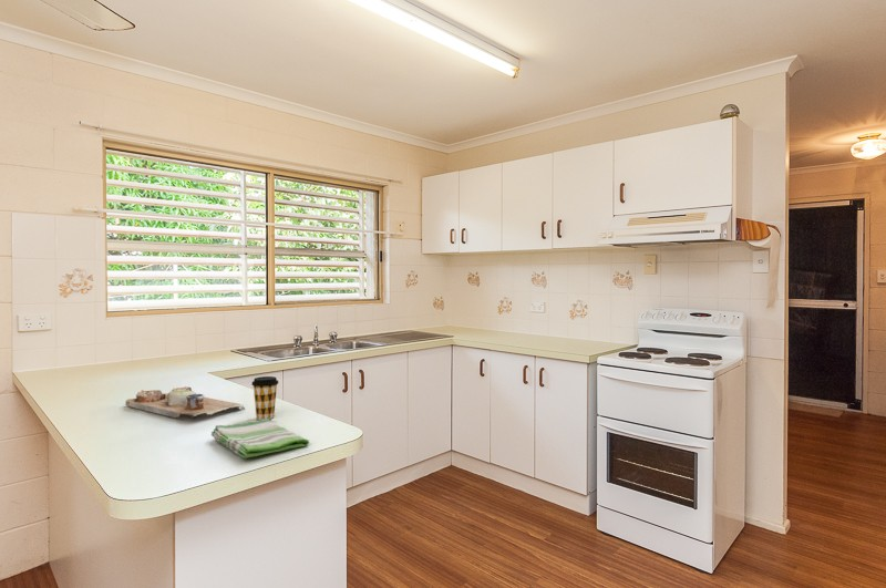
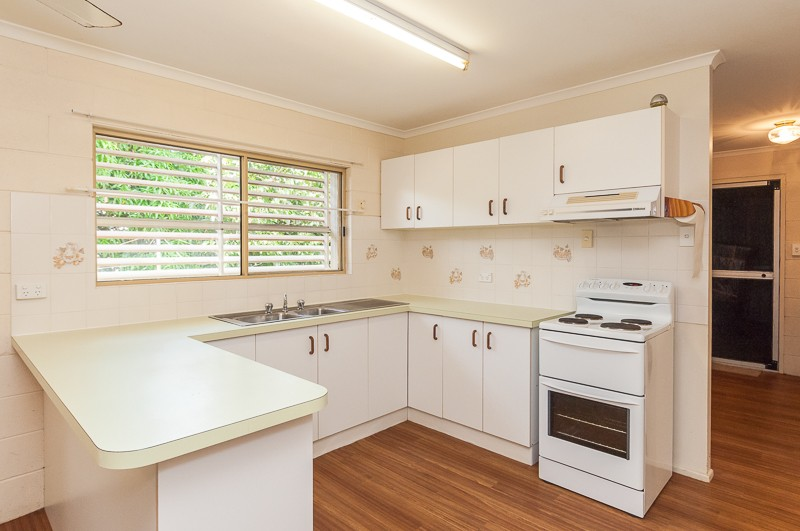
- dish towel (259, 435)
- cutting board (183, 398)
- coffee cup (265, 398)
